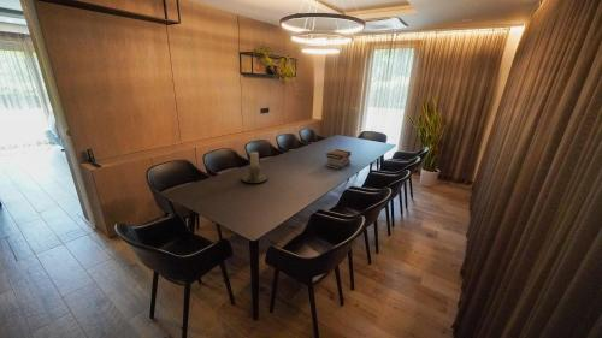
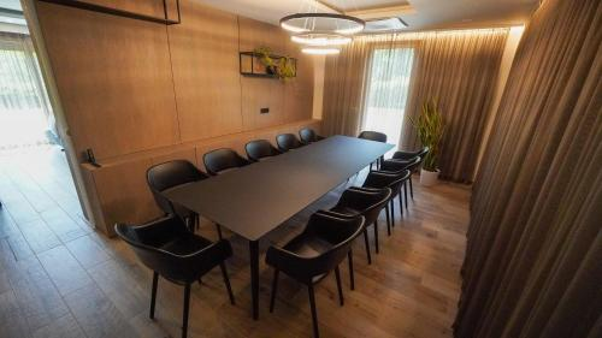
- candle holder (254, 166)
- book stack (338, 159)
